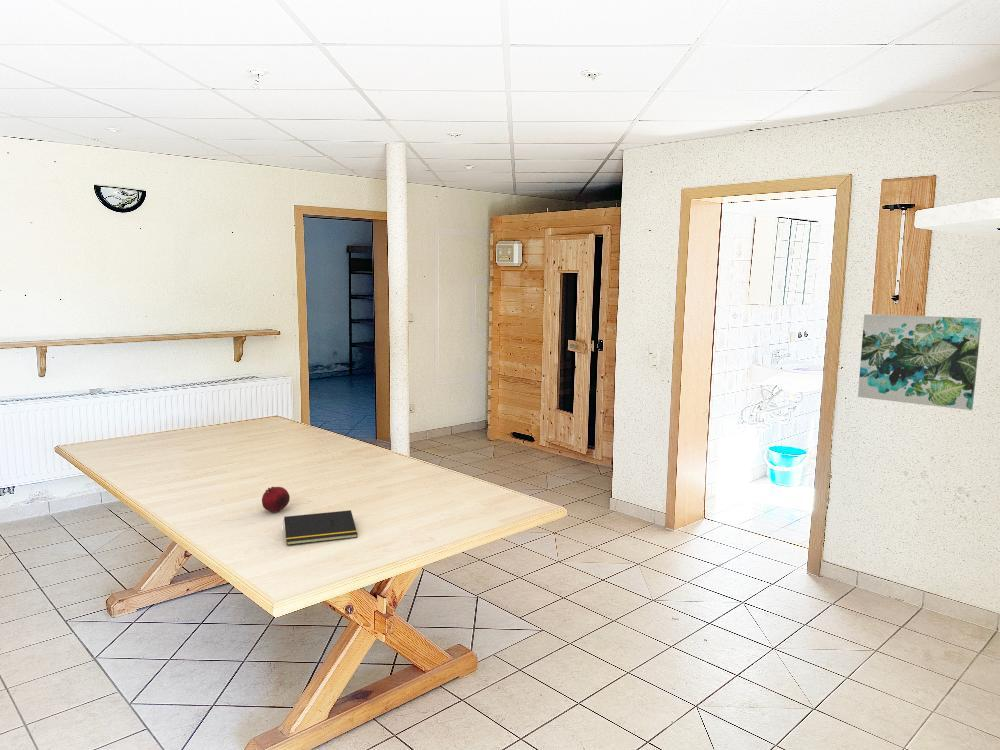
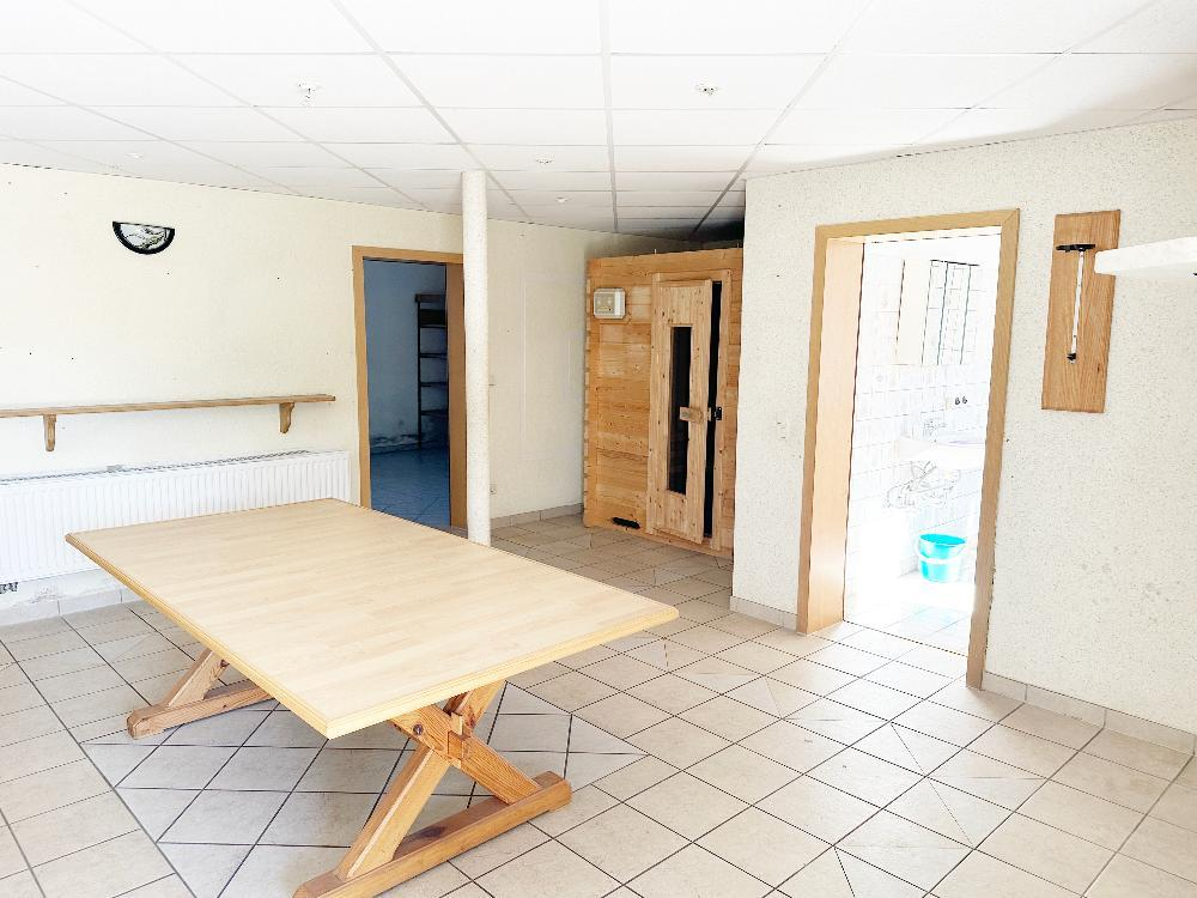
- fruit (275, 498)
- notepad (320, 526)
- wall art (916, 359)
